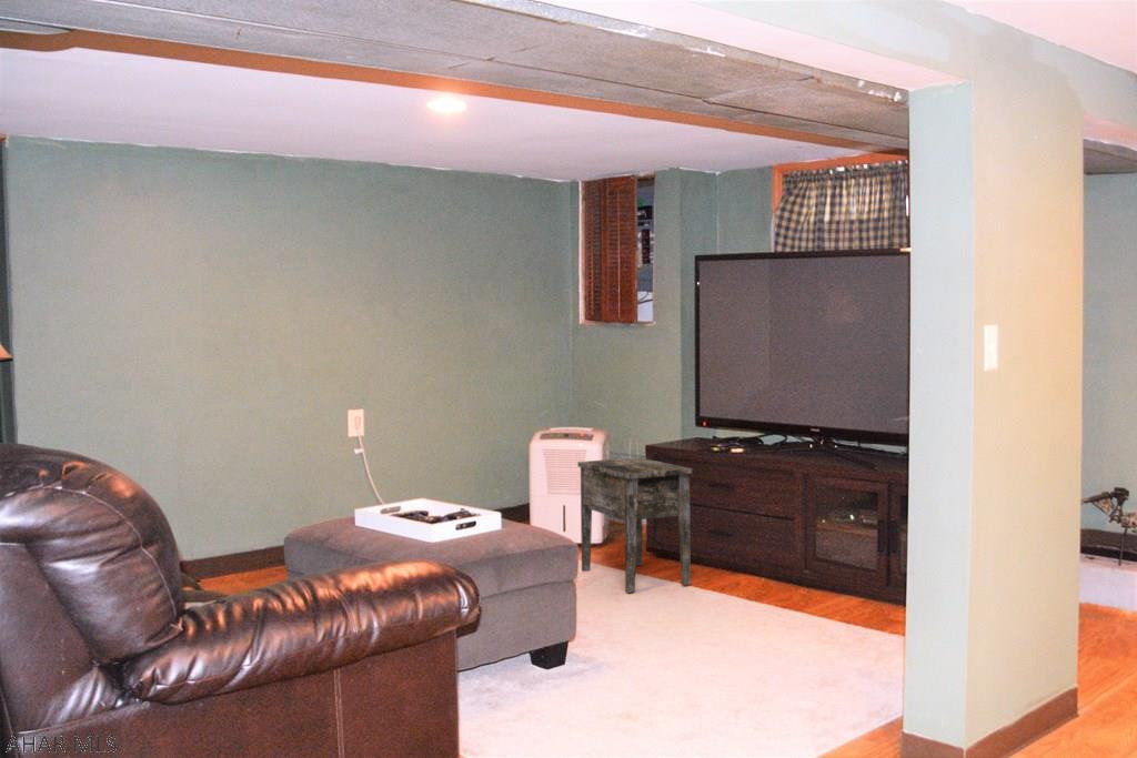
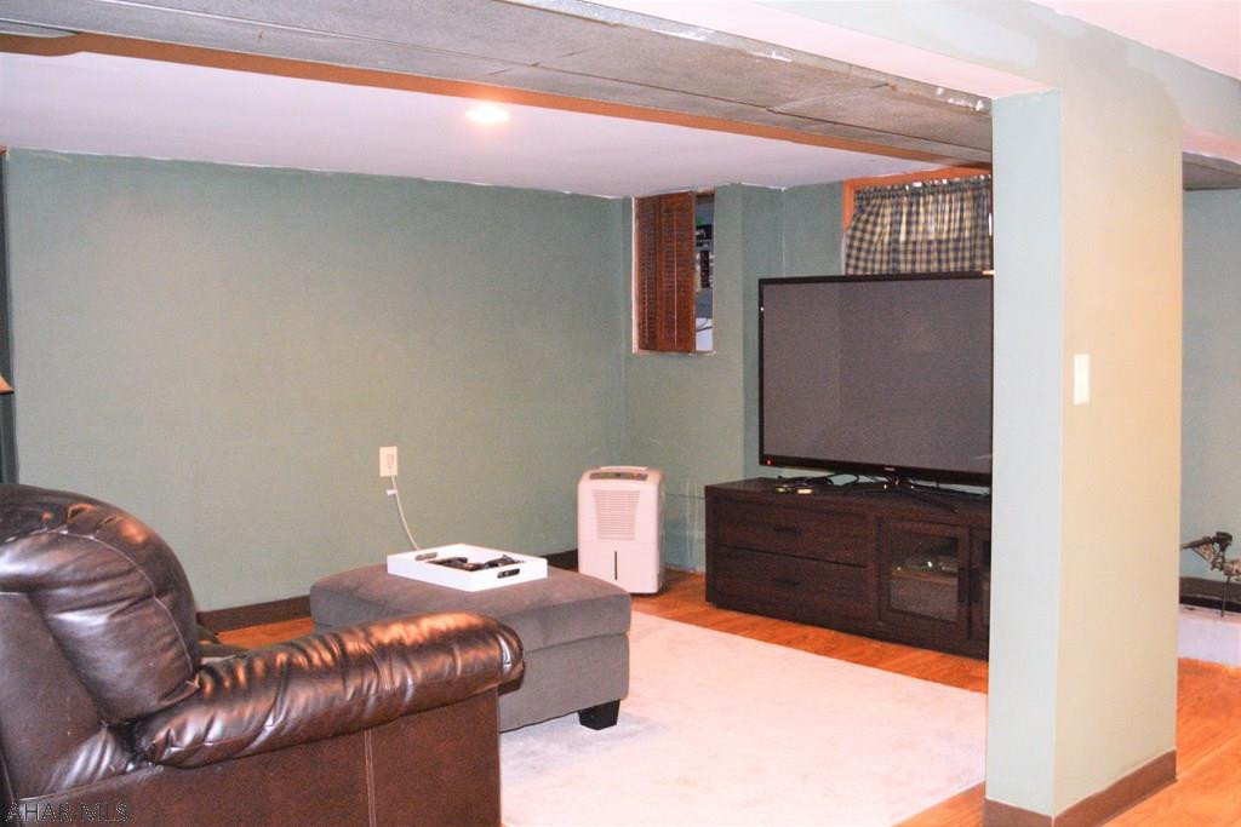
- side table (633, 521)
